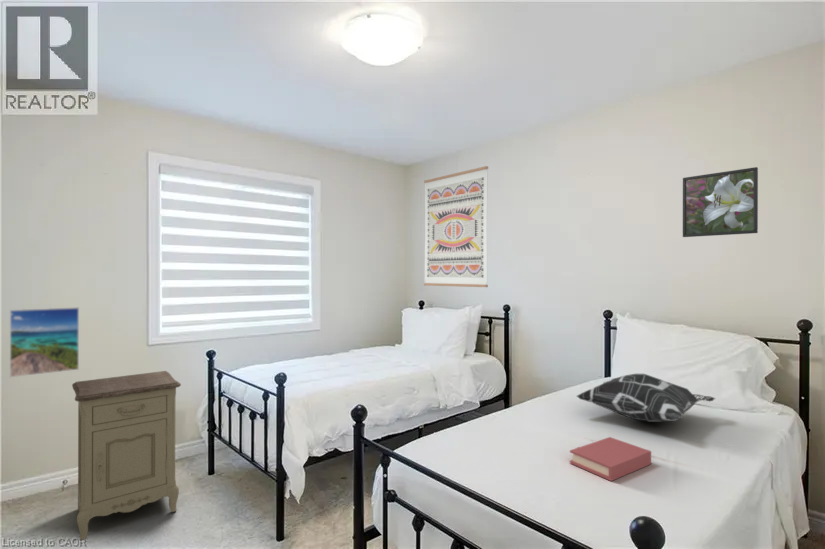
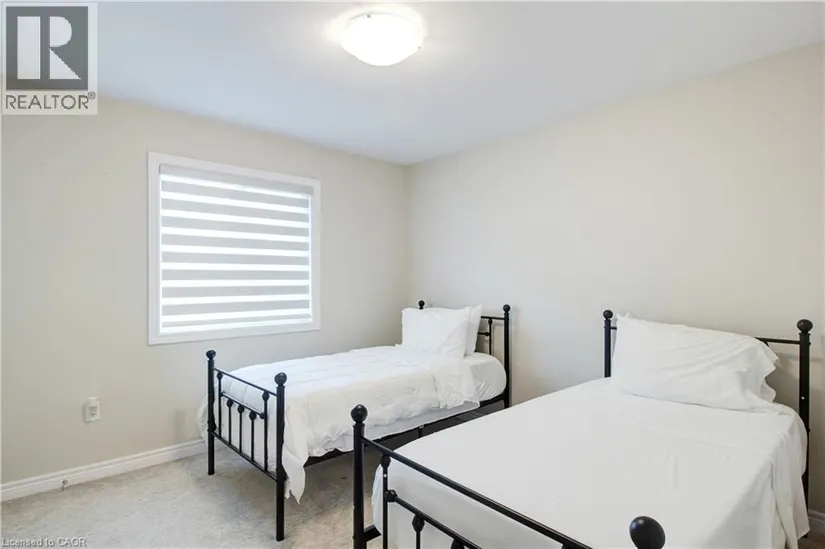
- decorative pillow (645, 397)
- wall art (453, 230)
- book (610, 457)
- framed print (718, 204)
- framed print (45, 340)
- nightstand (127, 448)
